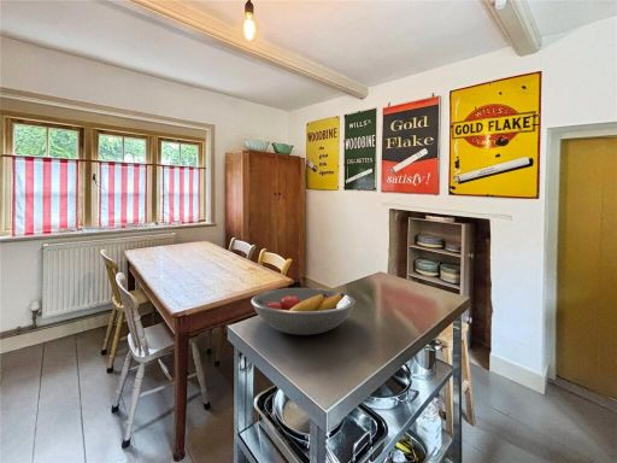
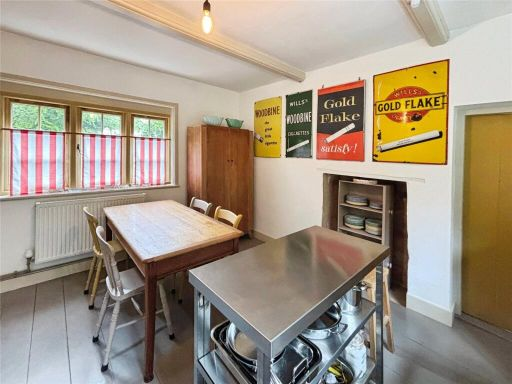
- fruit bowl (302, 309)
